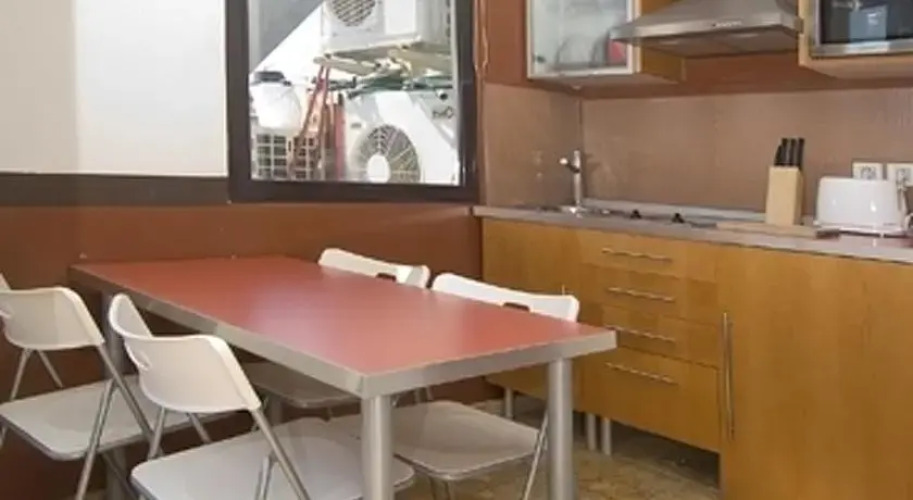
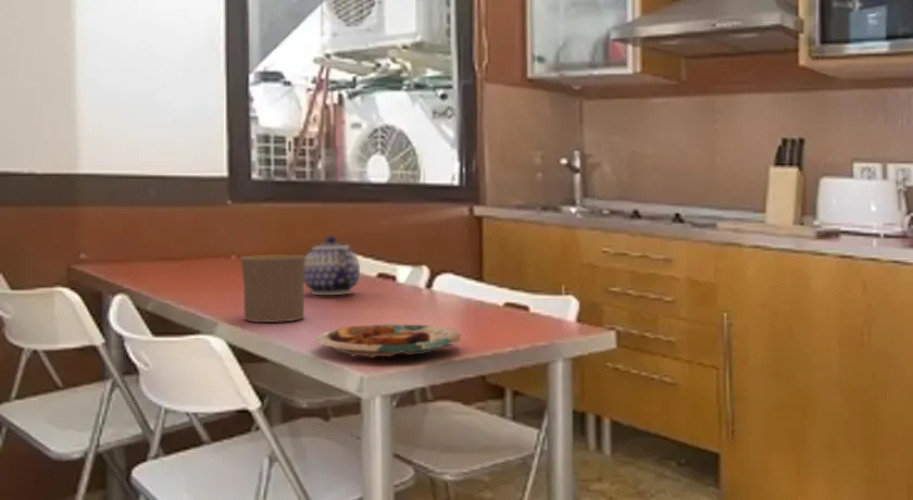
+ cup (273, 287)
+ plate (391, 338)
+ teapot (330, 264)
